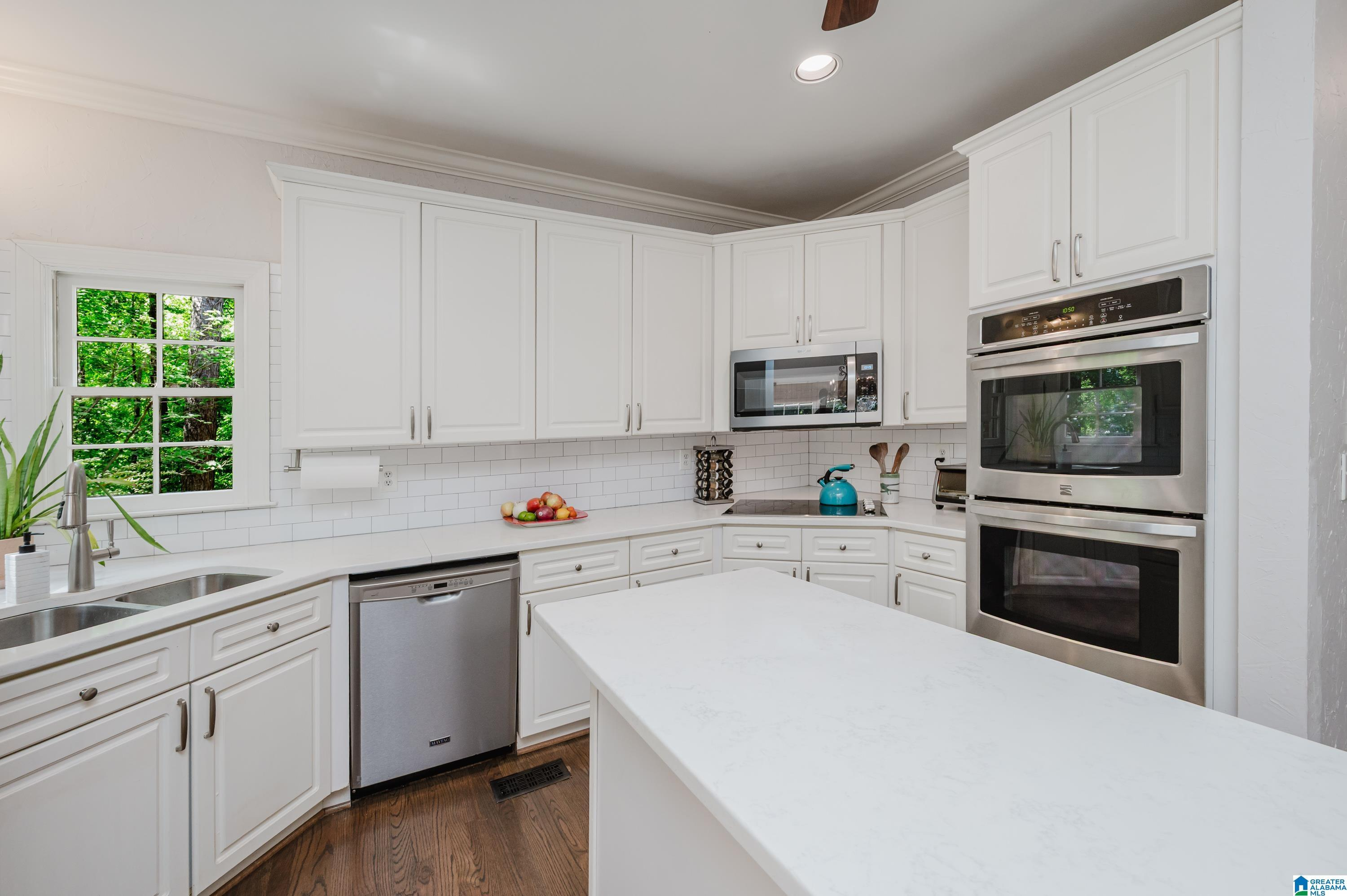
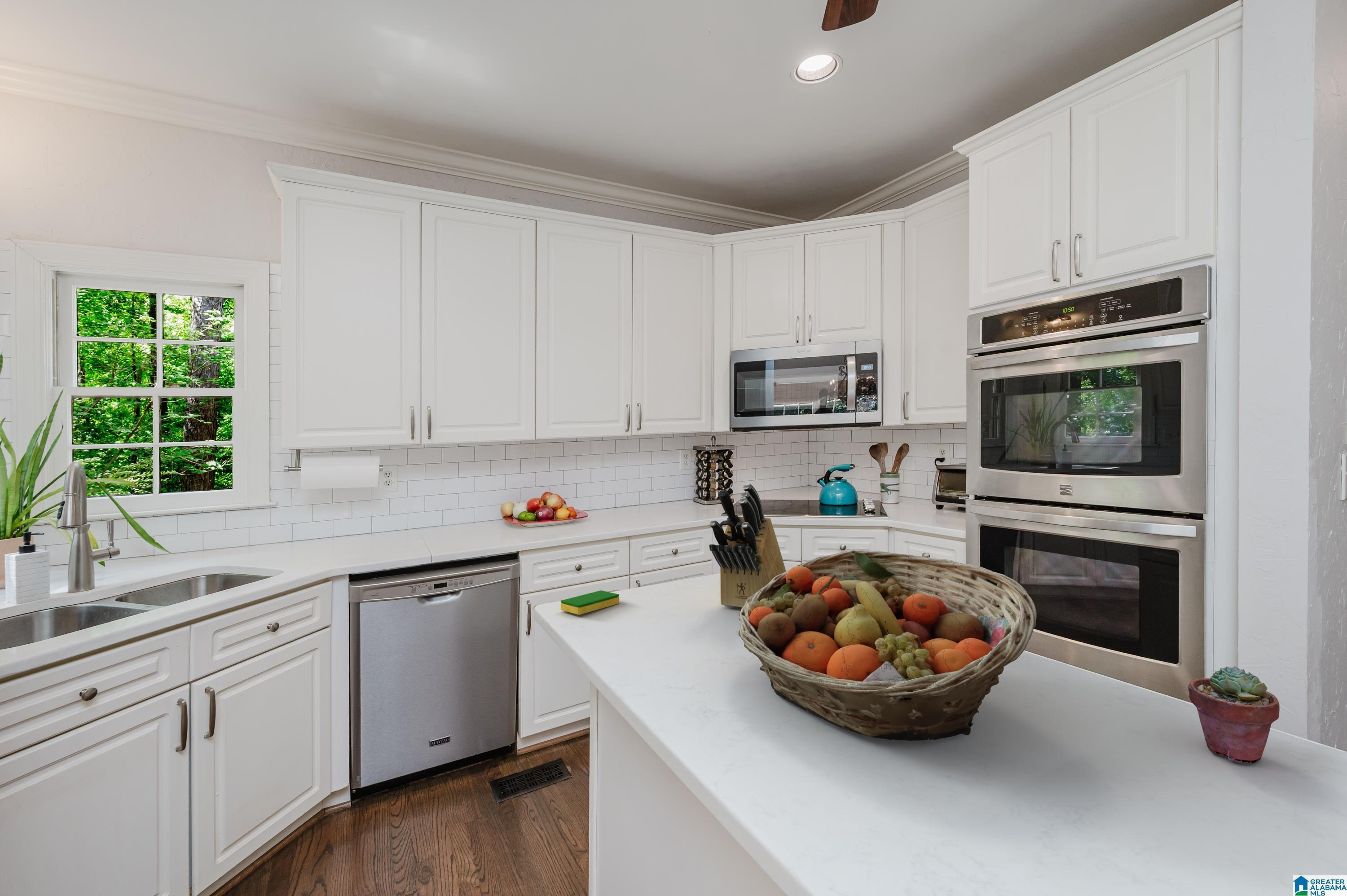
+ potted succulent (1233, 709)
+ fruit basket (871, 630)
+ knife block (751, 541)
+ dish sponge (590, 602)
